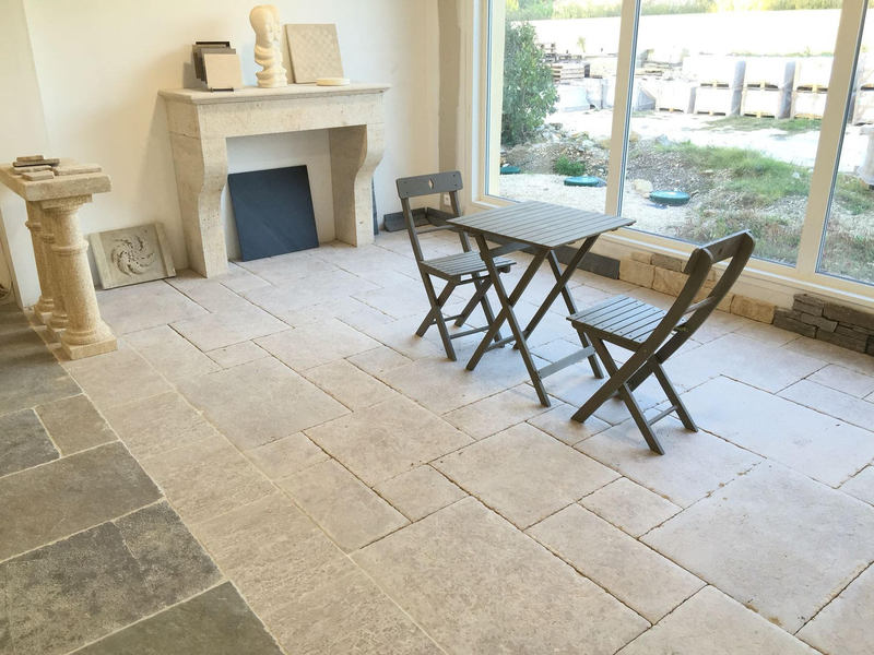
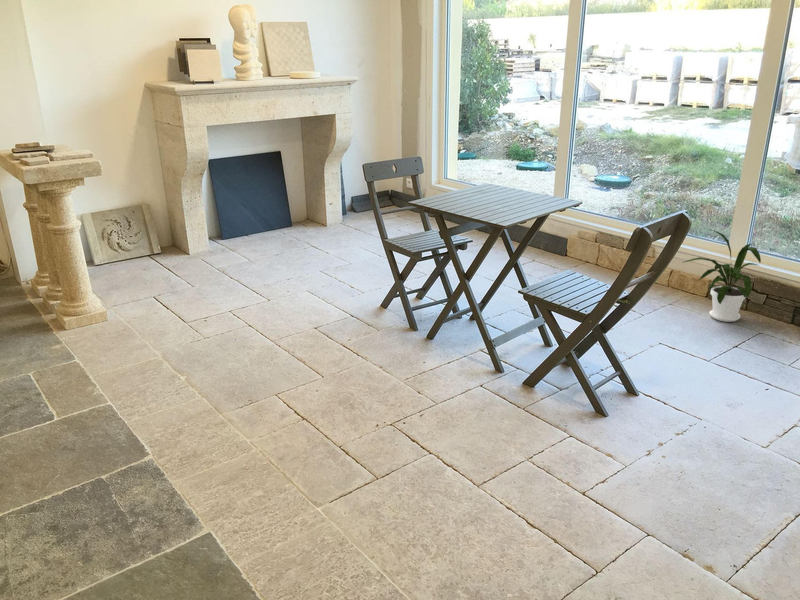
+ house plant (728, 276)
